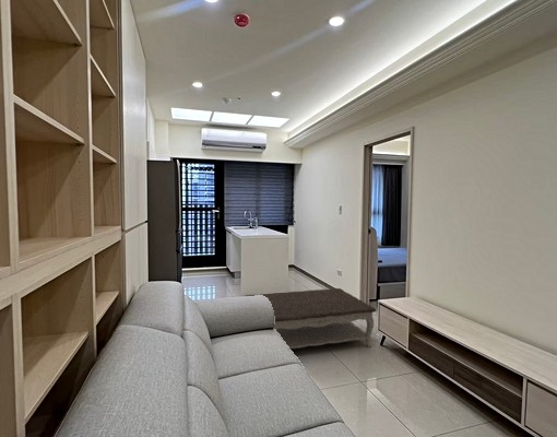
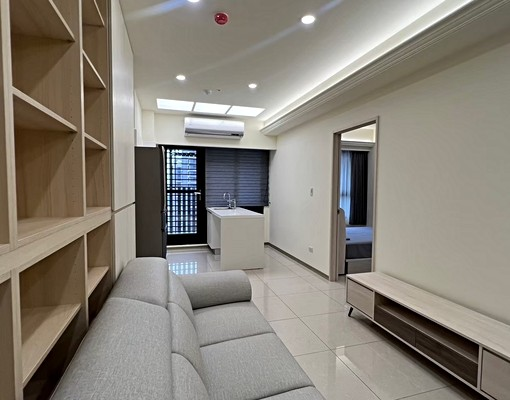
- coffee table (305, 319)
